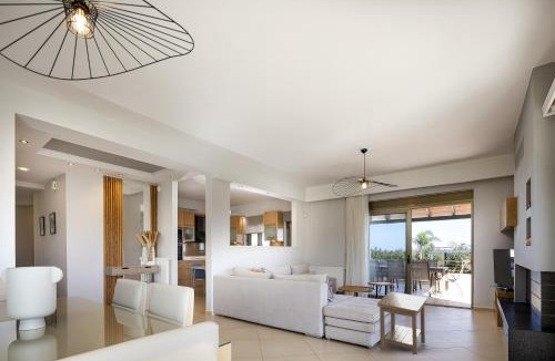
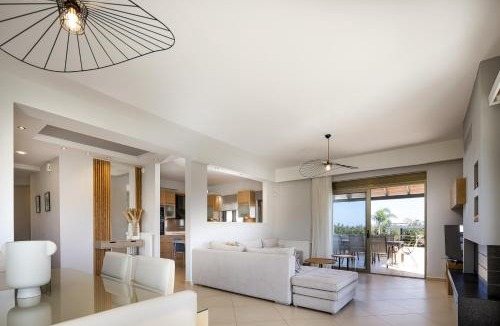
- side table (401, 326)
